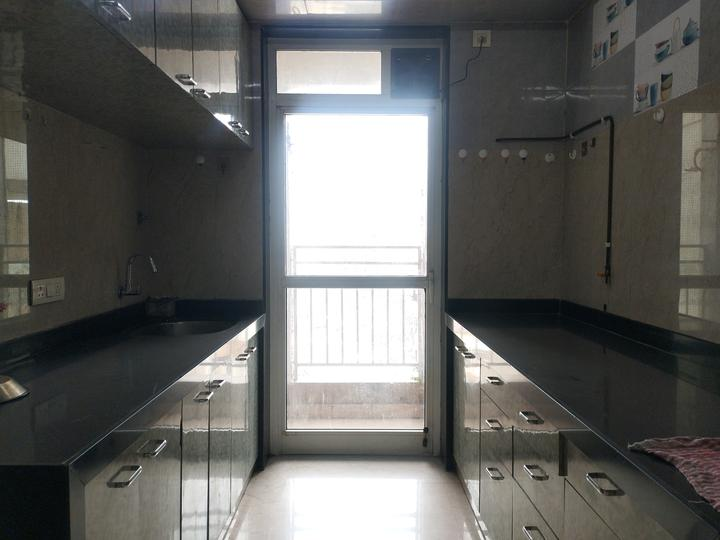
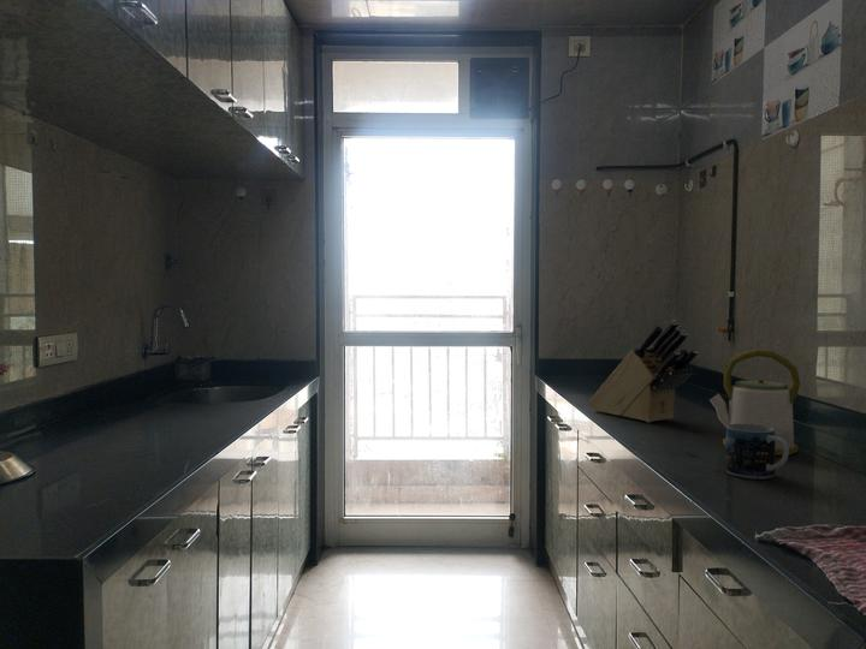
+ knife block (641, 368)
+ kettle (753, 398)
+ mug (758, 452)
